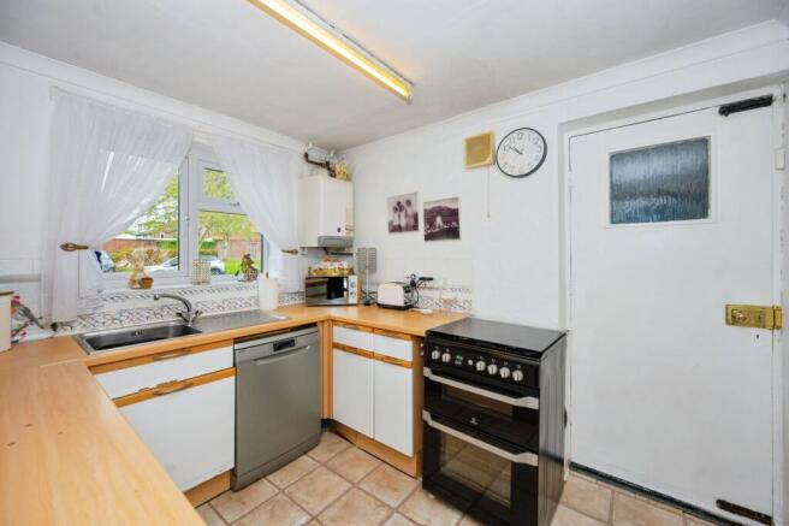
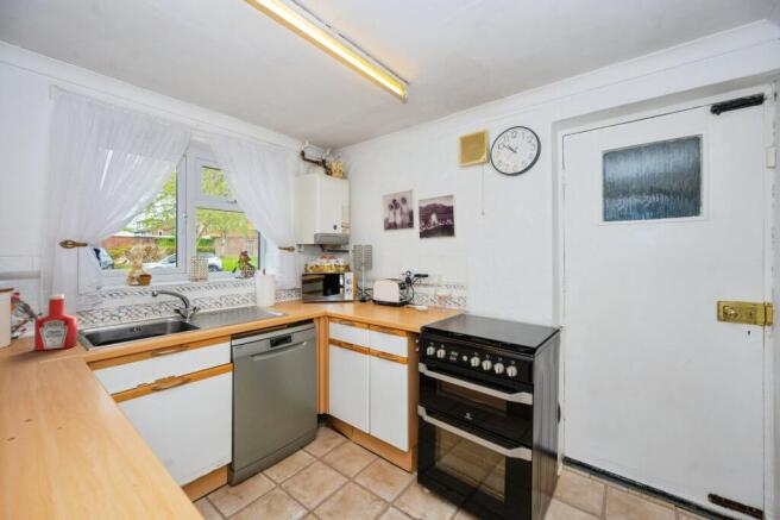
+ soap bottle (56, 321)
